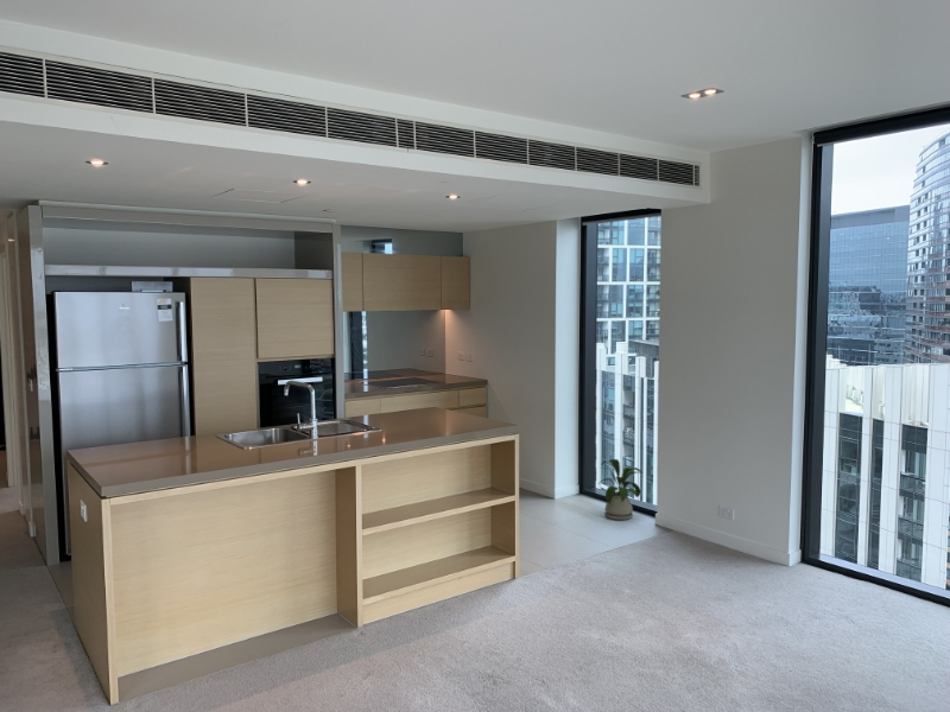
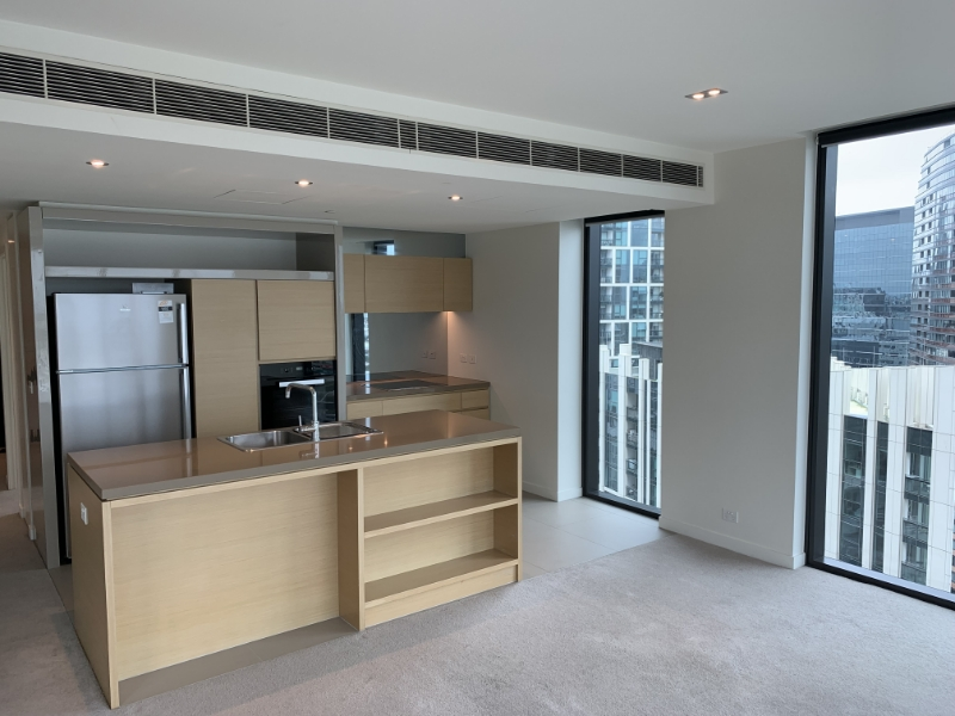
- house plant (625, 485)
